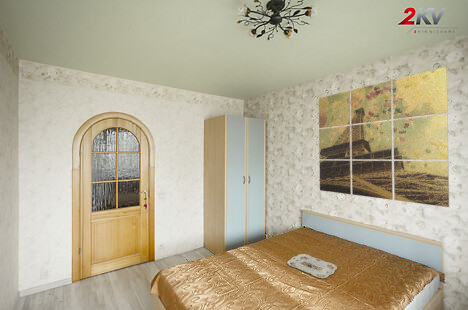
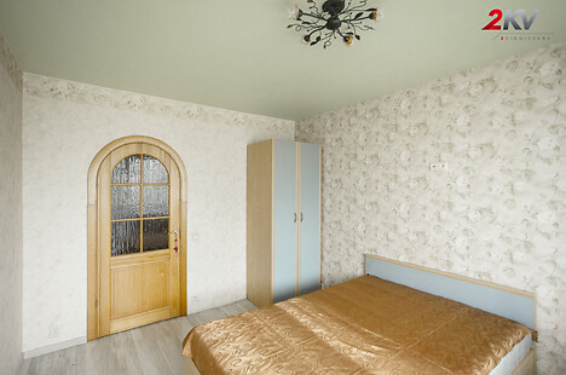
- wall art (370, 141)
- serving tray (311, 265)
